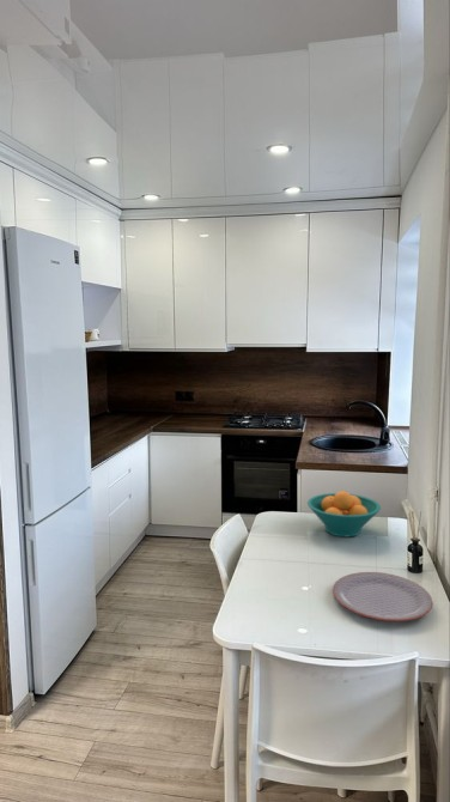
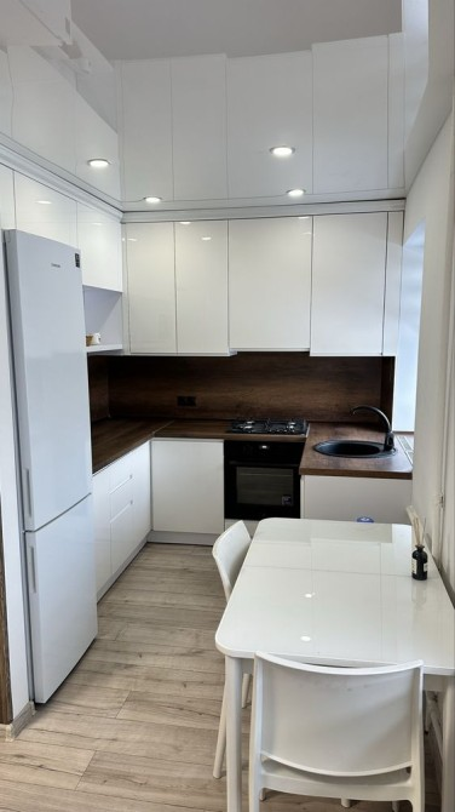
- plate (381, 597)
- fruit bowl (342, 511)
